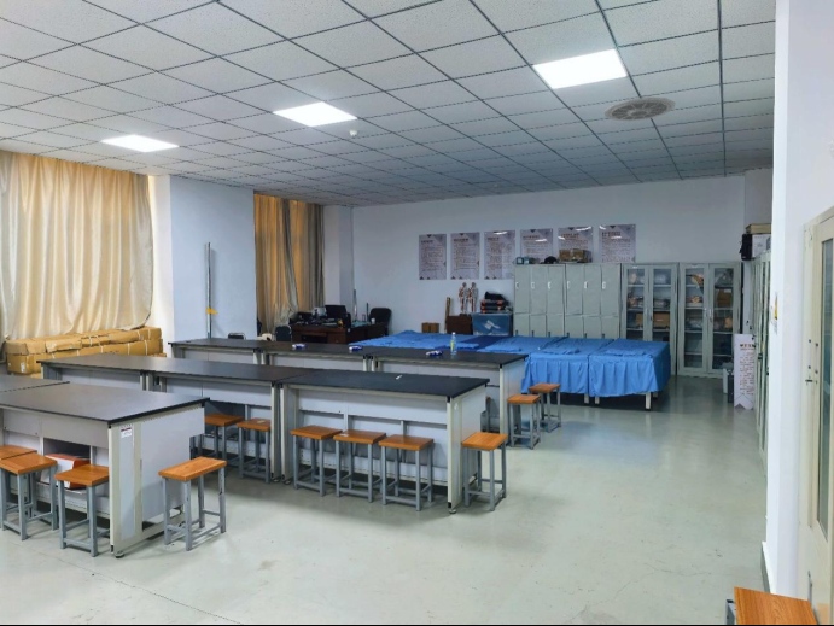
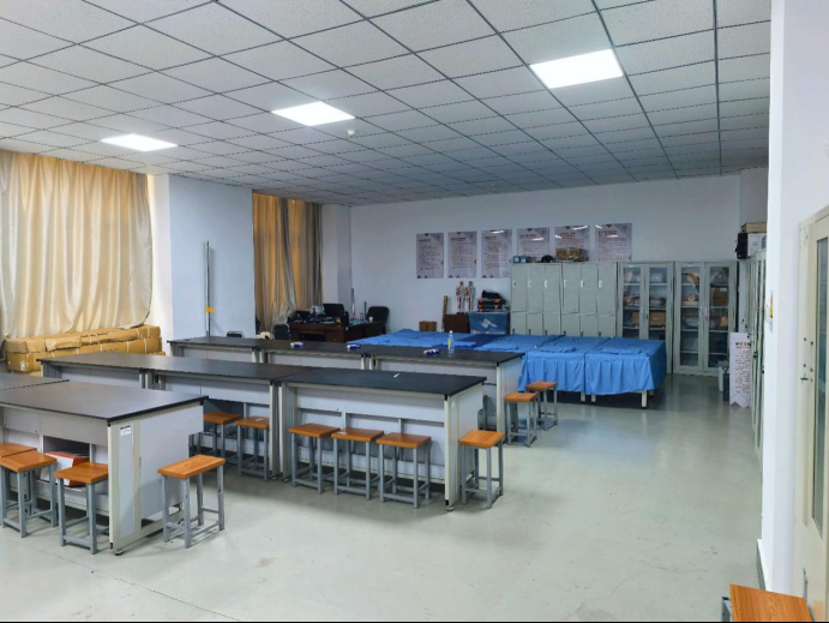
- ceiling vent (638, 111)
